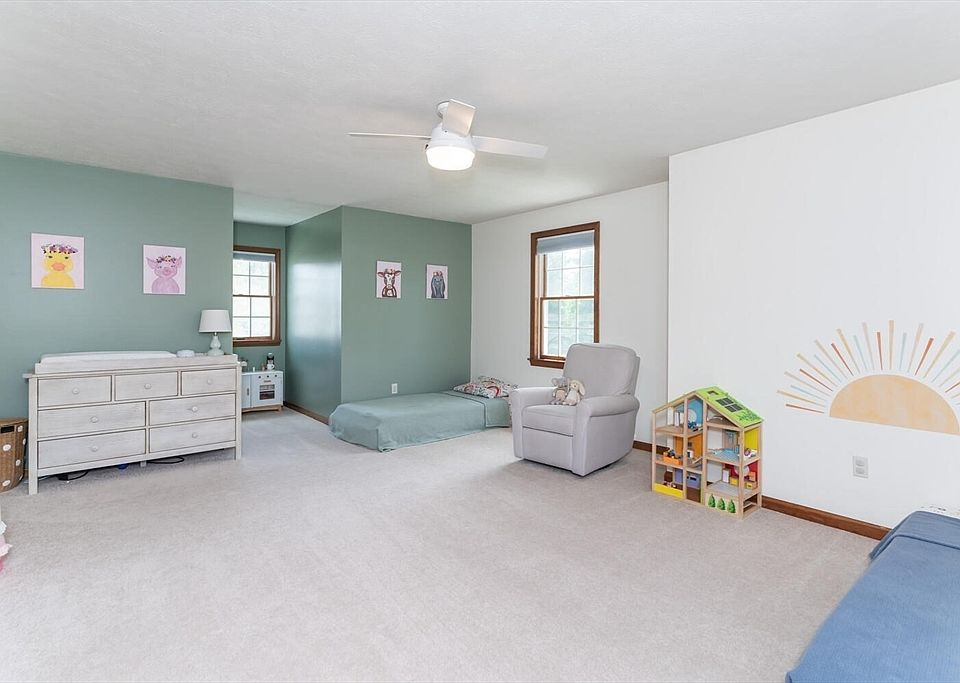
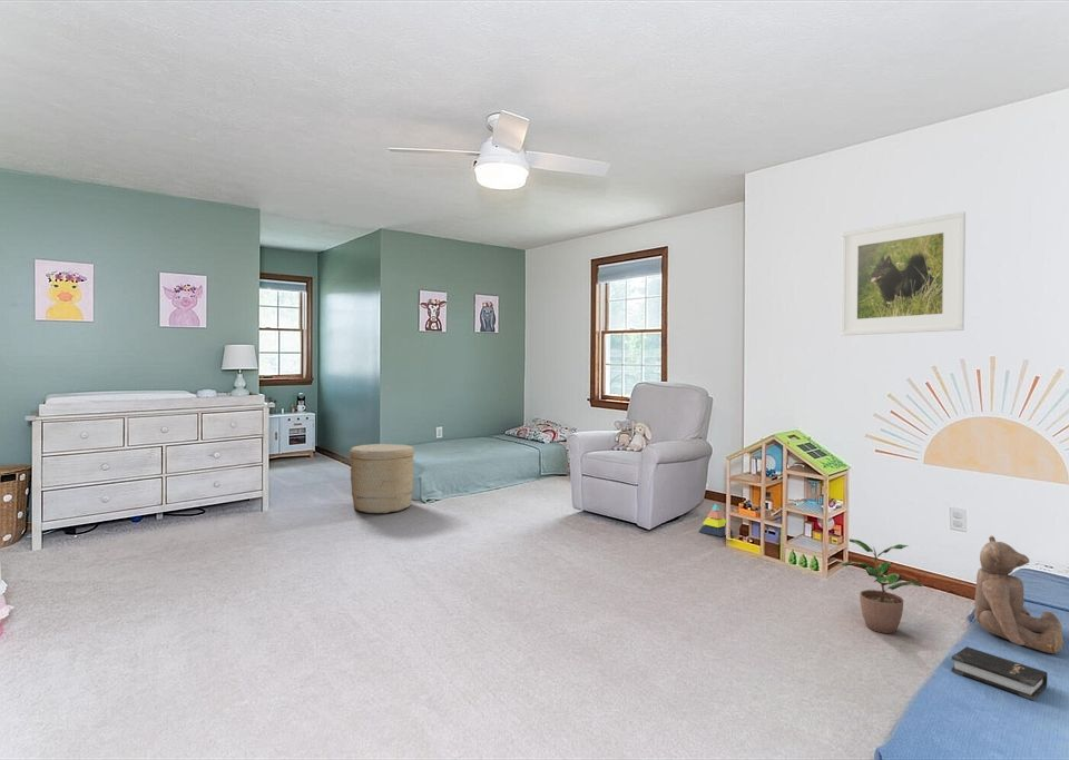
+ potted plant (879, 582)
+ teddy bear (1019, 589)
+ basket (382, 476)
+ hardback book (998, 670)
+ stacking toy (715, 517)
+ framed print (898, 277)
